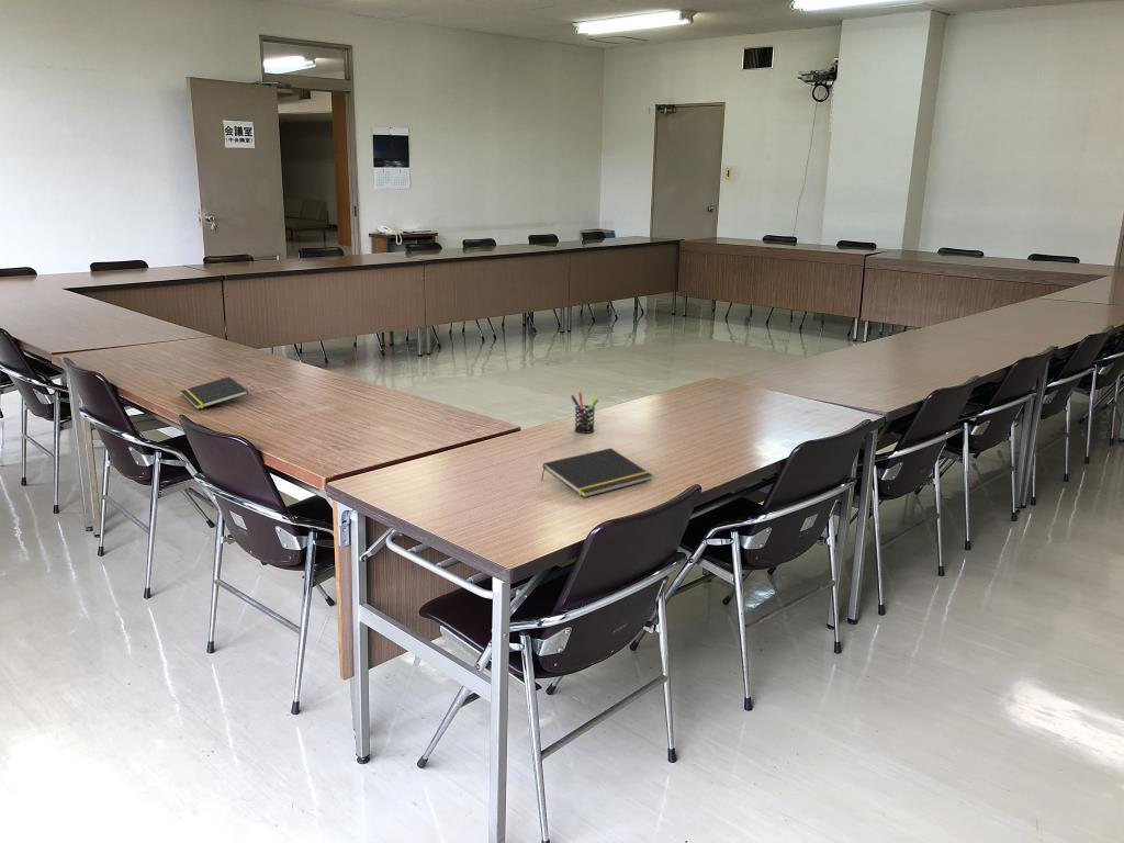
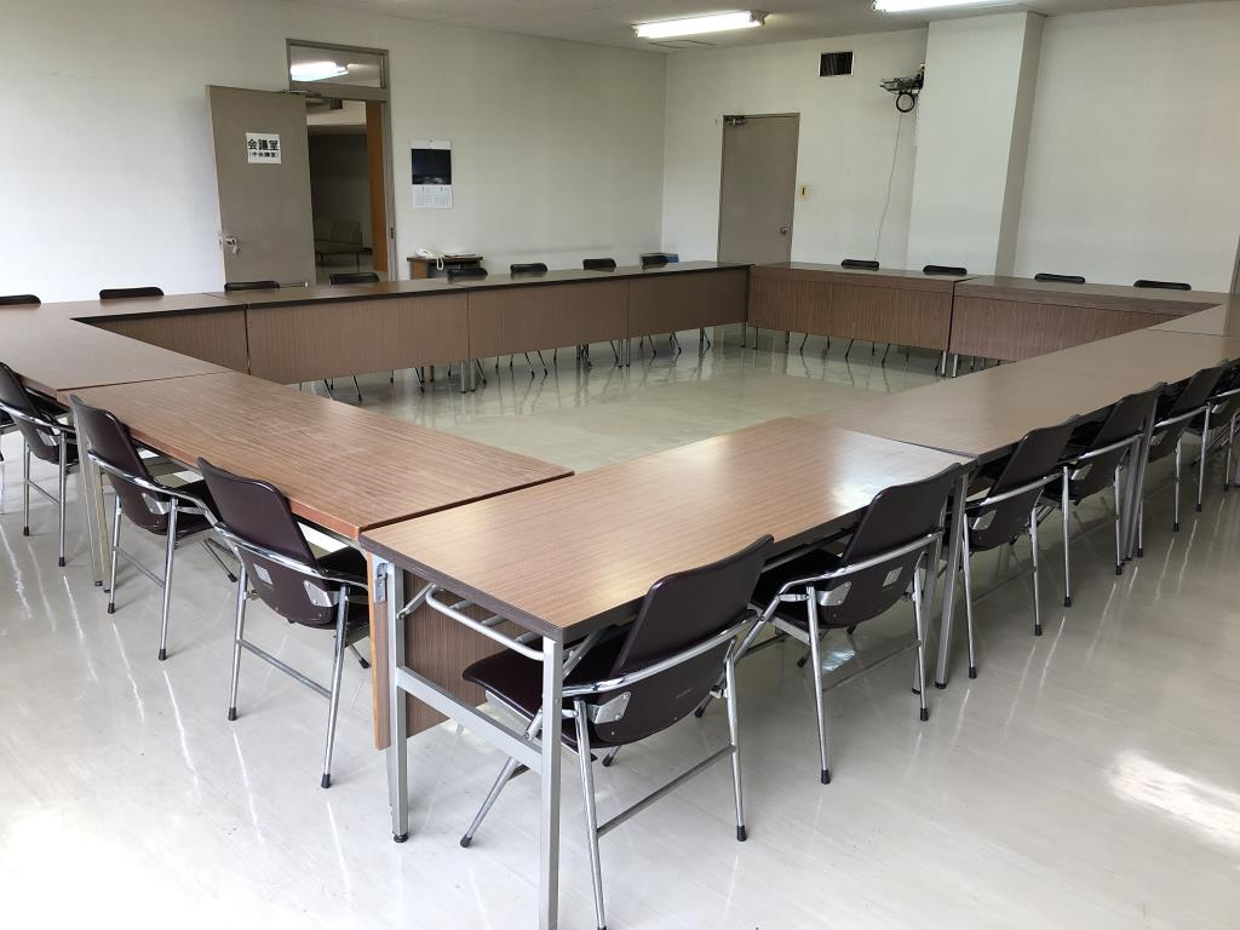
- notepad (213, 392)
- pen holder (586, 411)
- notepad (597, 471)
